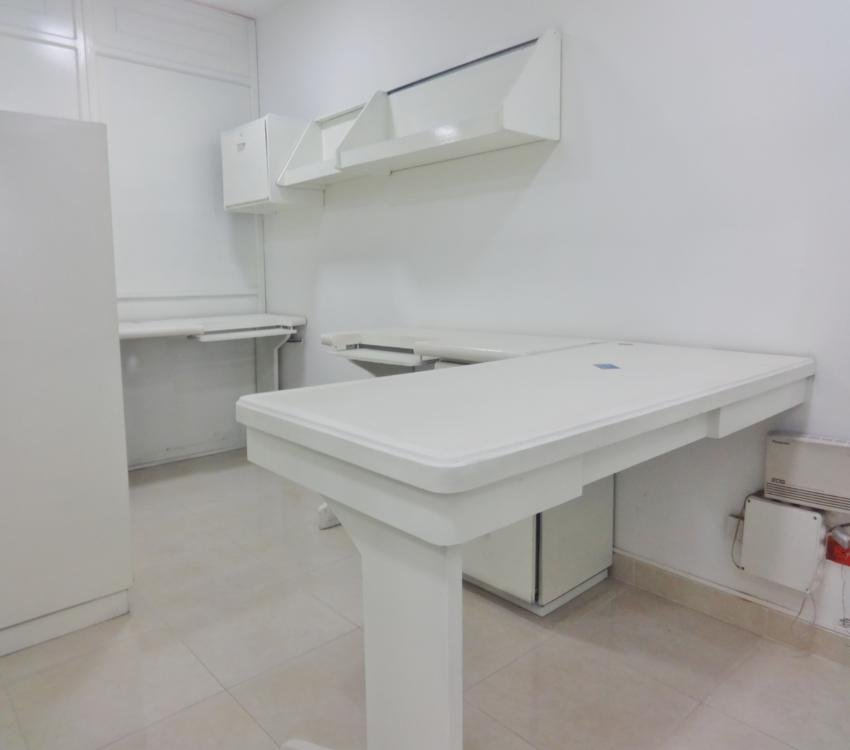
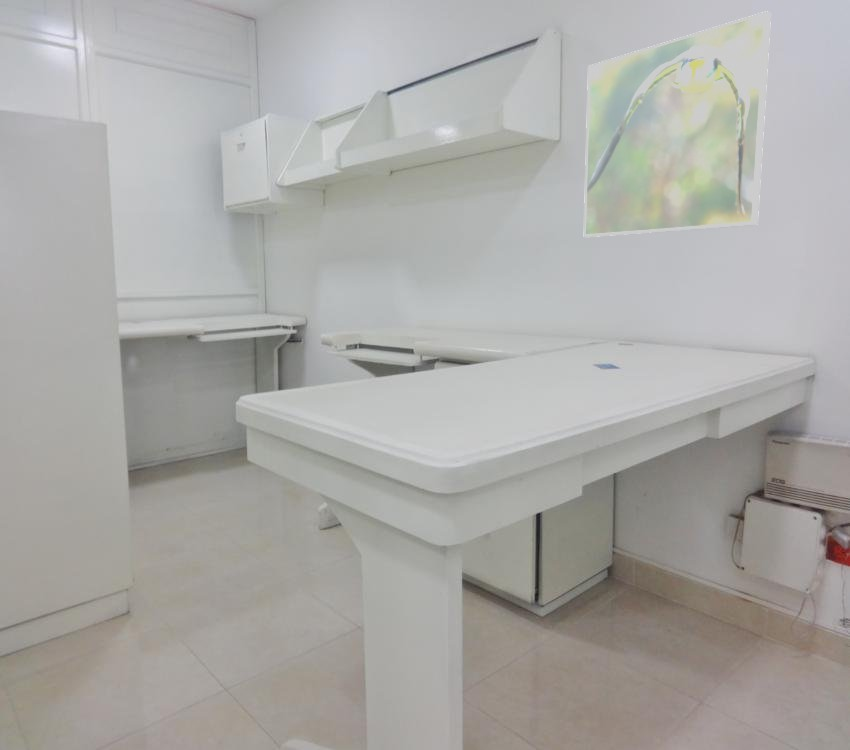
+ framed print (666, 138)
